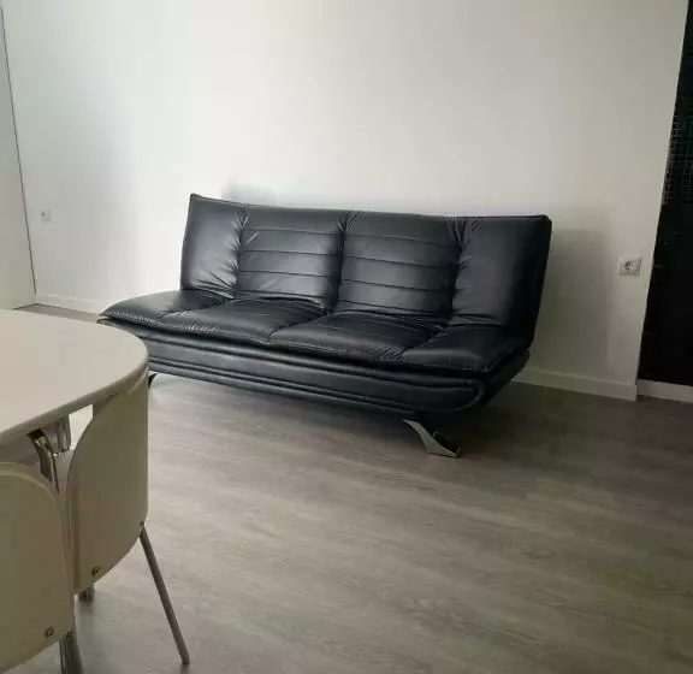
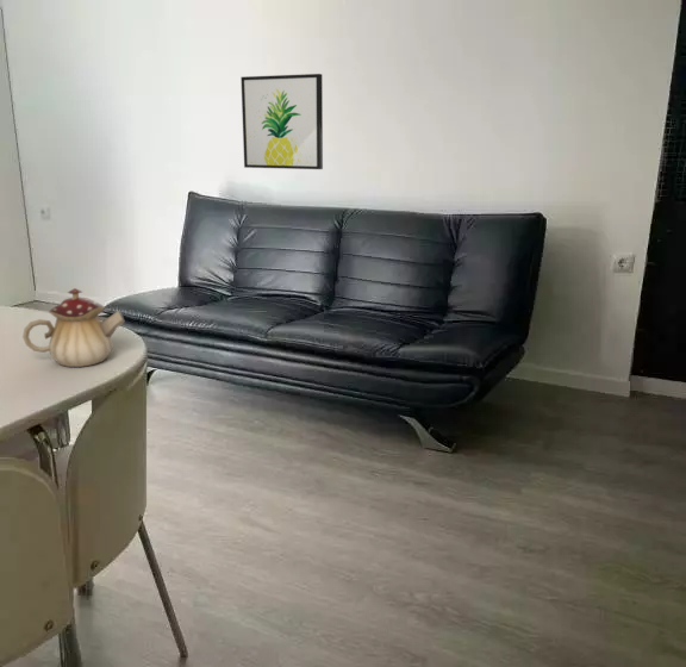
+ wall art (281, 123)
+ teapot (74, 324)
